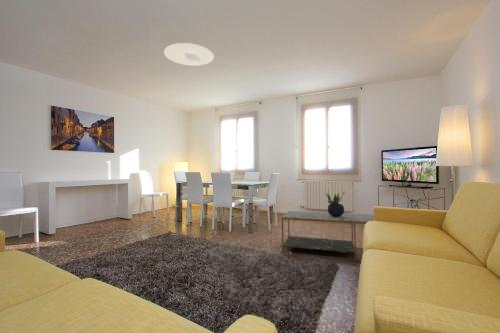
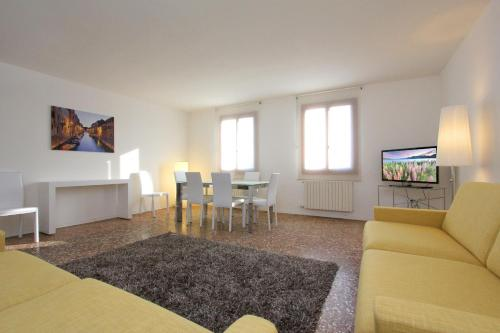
- potted plant (334, 202)
- ceiling light (189, 53)
- coffee table (333, 239)
